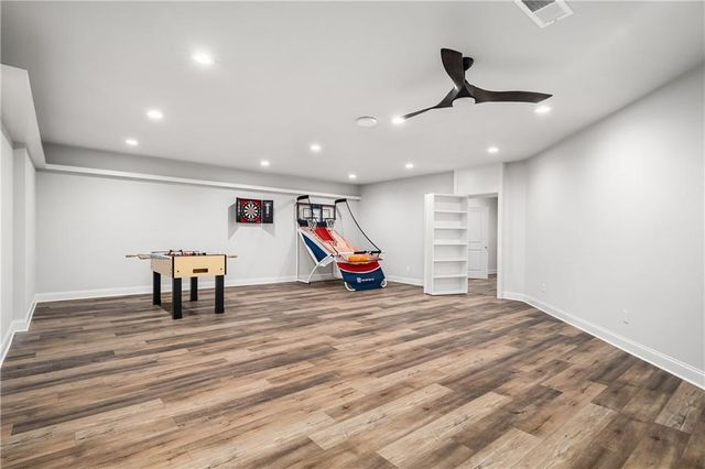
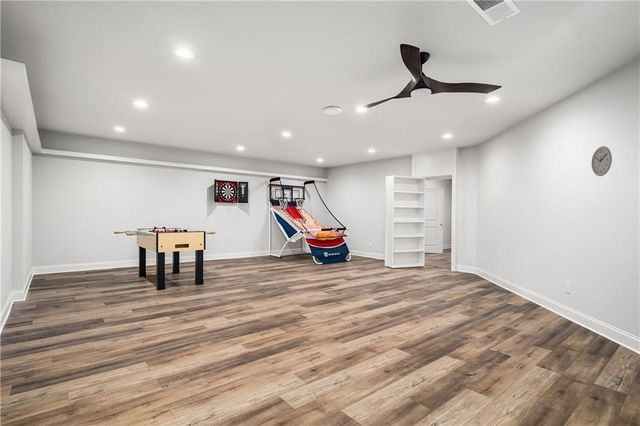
+ wall clock (600, 161)
